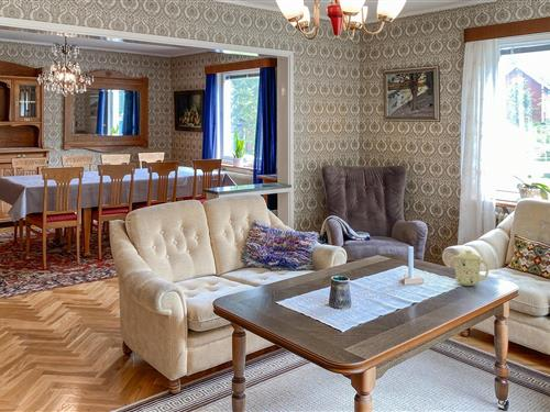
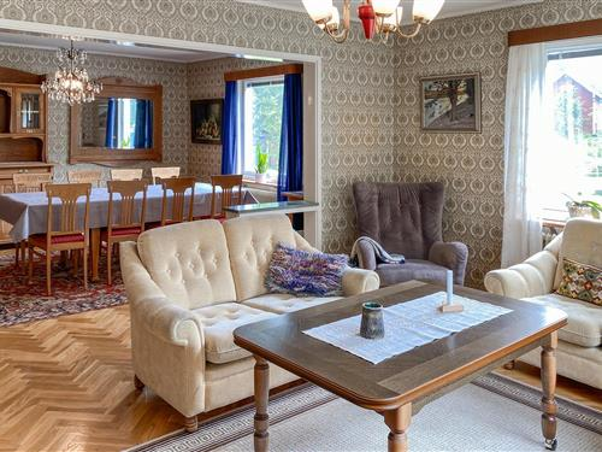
- mug (470, 267)
